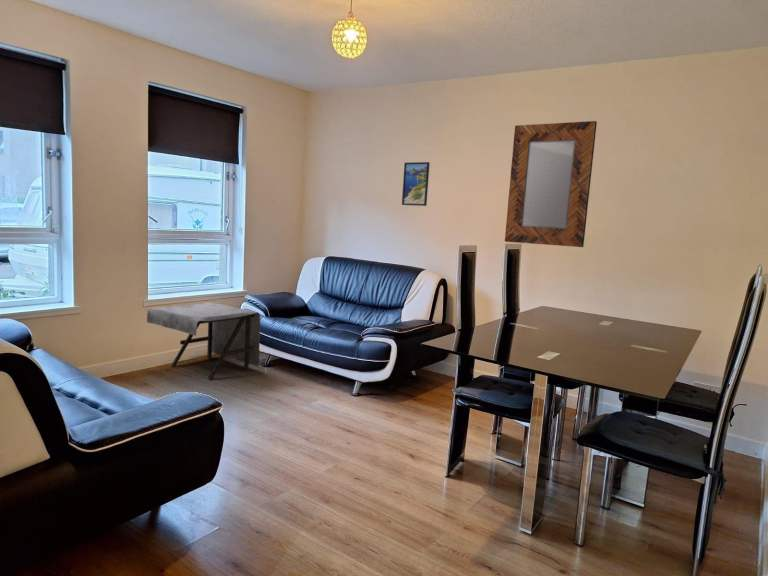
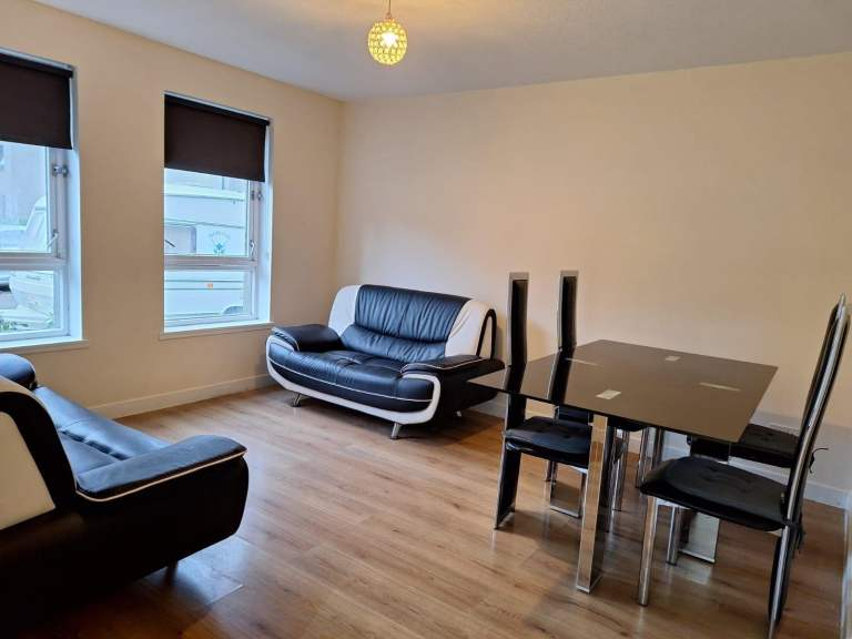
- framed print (415, 184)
- side table (204, 339)
- home mirror (548, 184)
